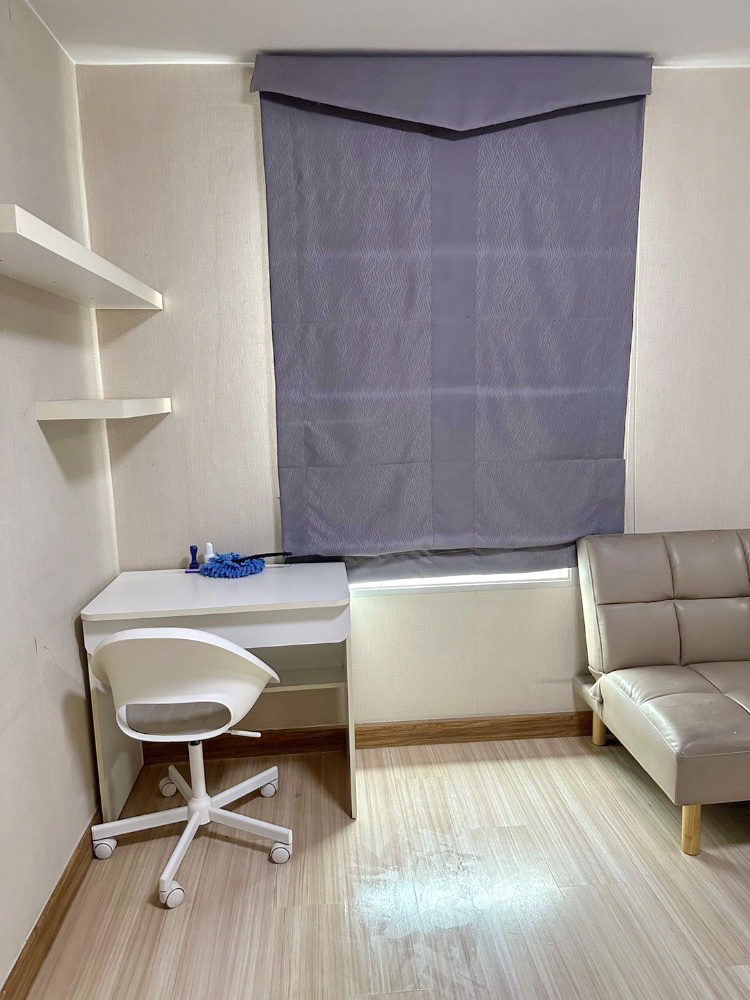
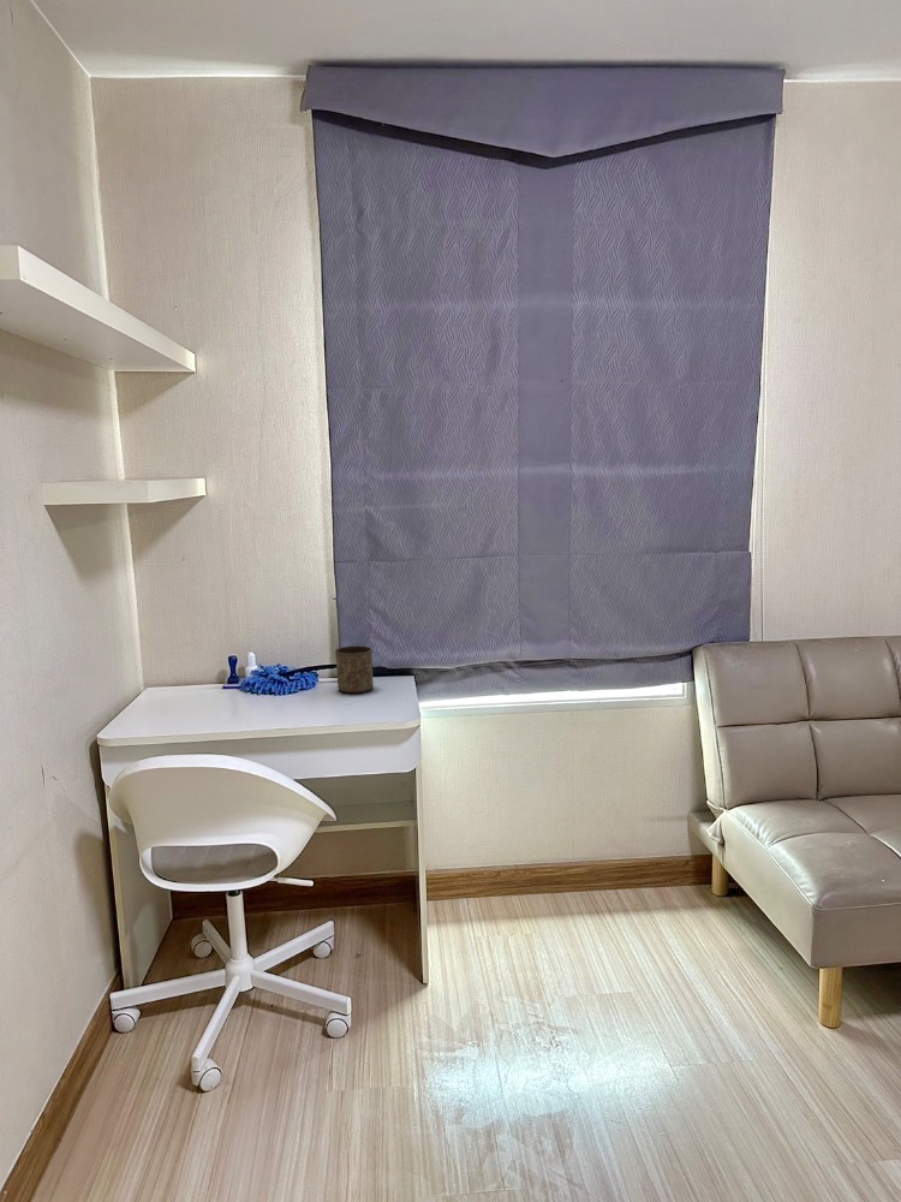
+ cup (353, 668)
